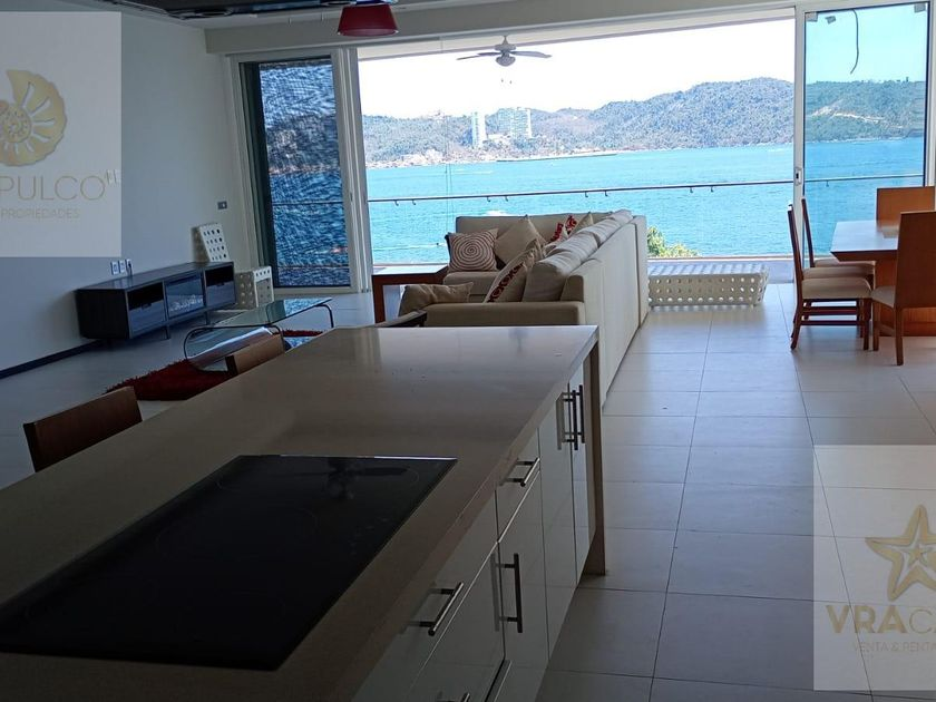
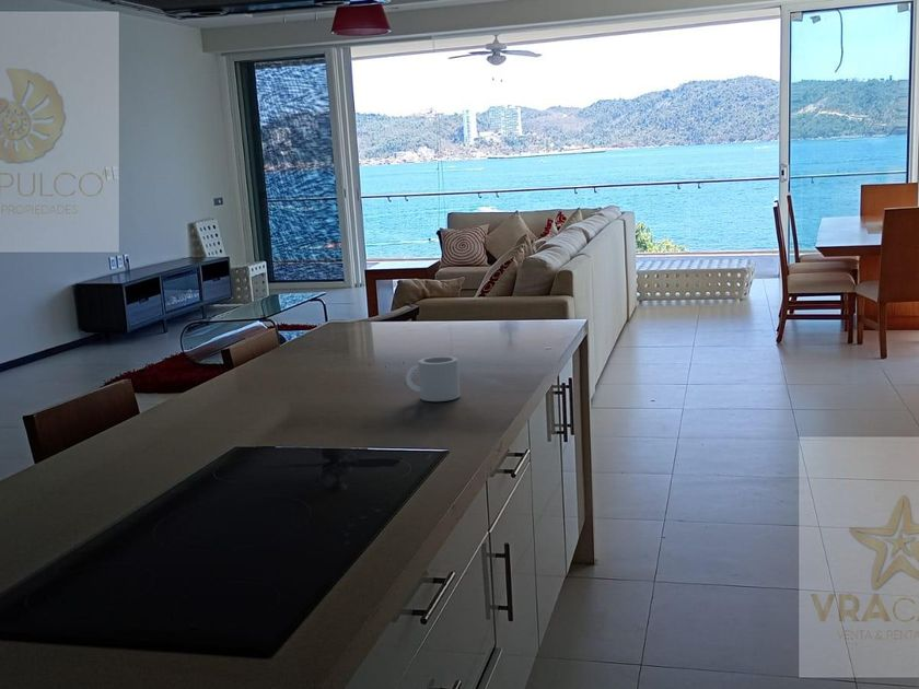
+ mug (432, 378)
